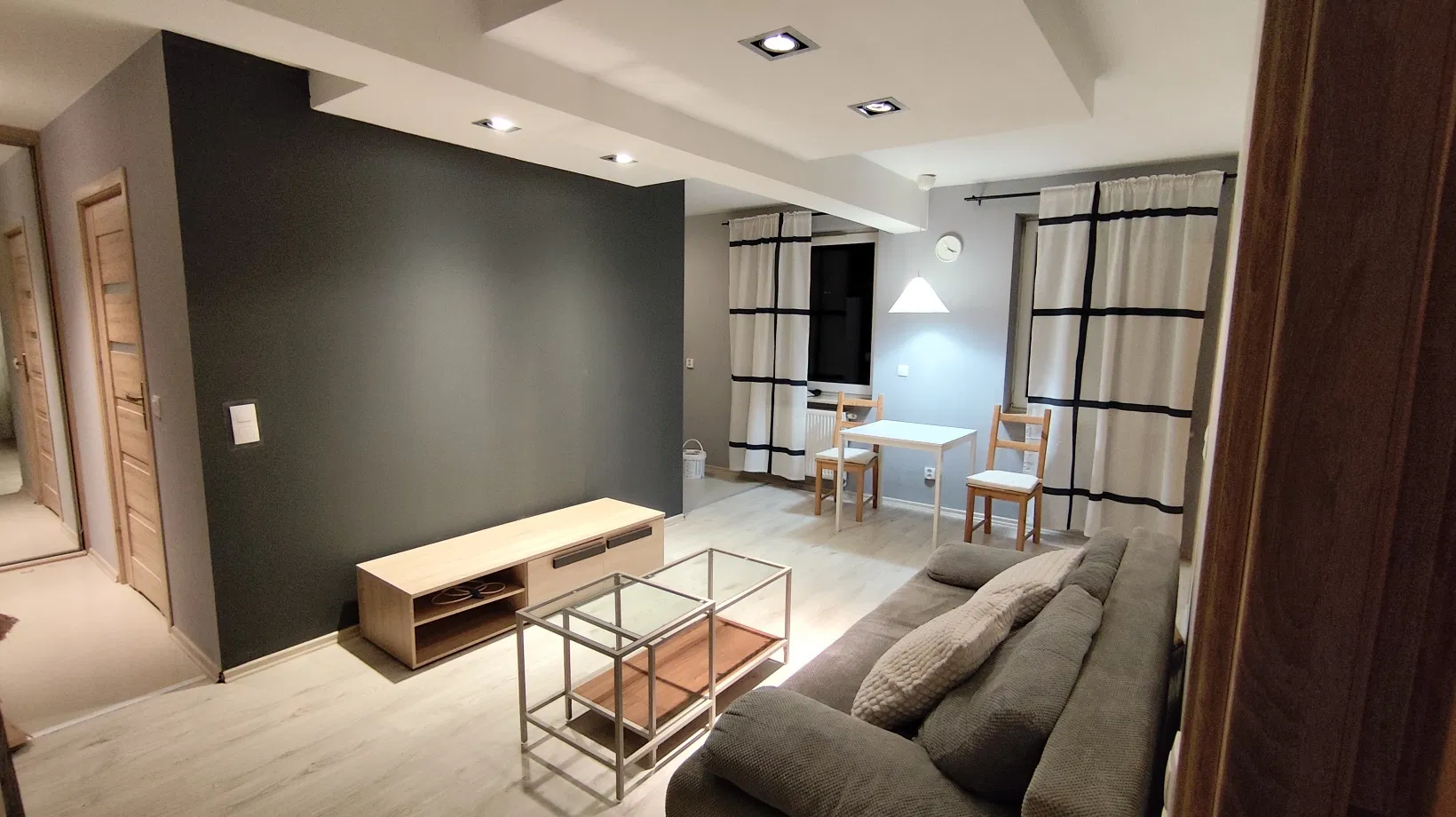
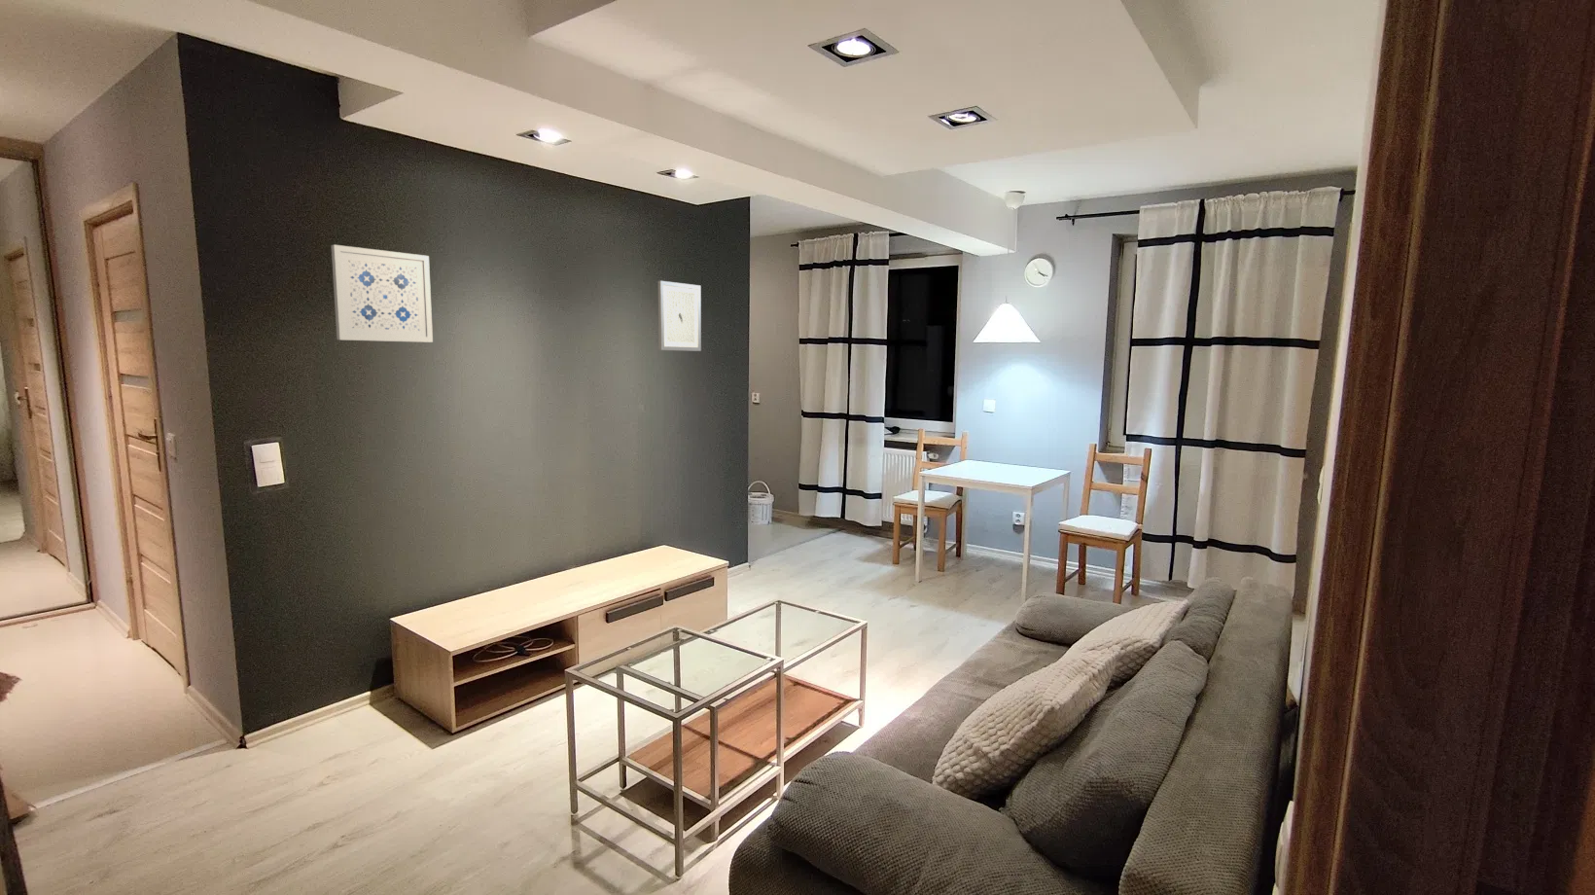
+ wall art (385, 296)
+ wall art (680, 318)
